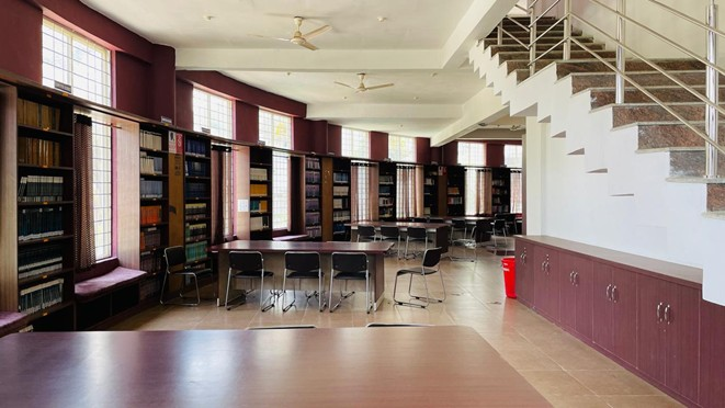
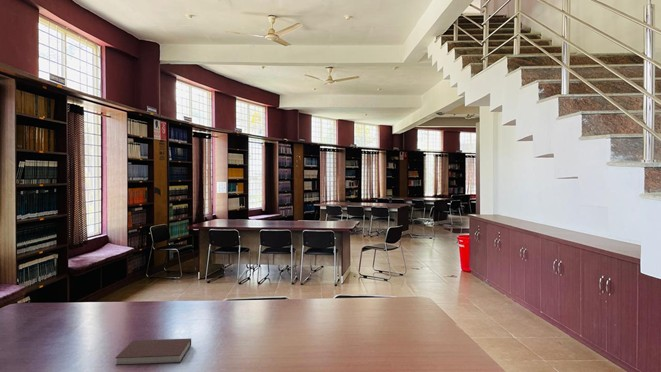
+ notebook (155, 351)
